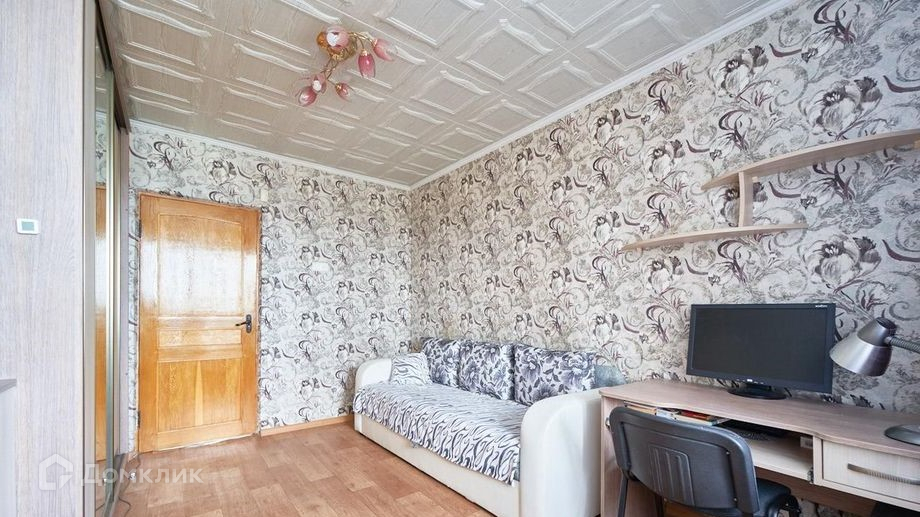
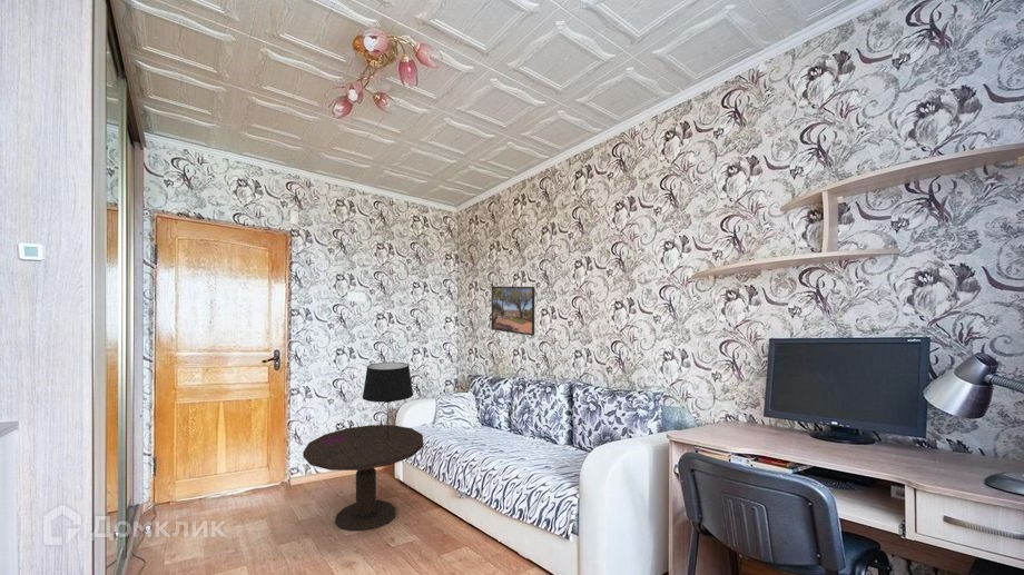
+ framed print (511, 309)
+ side table (365, 479)
+ table lamp (387, 403)
